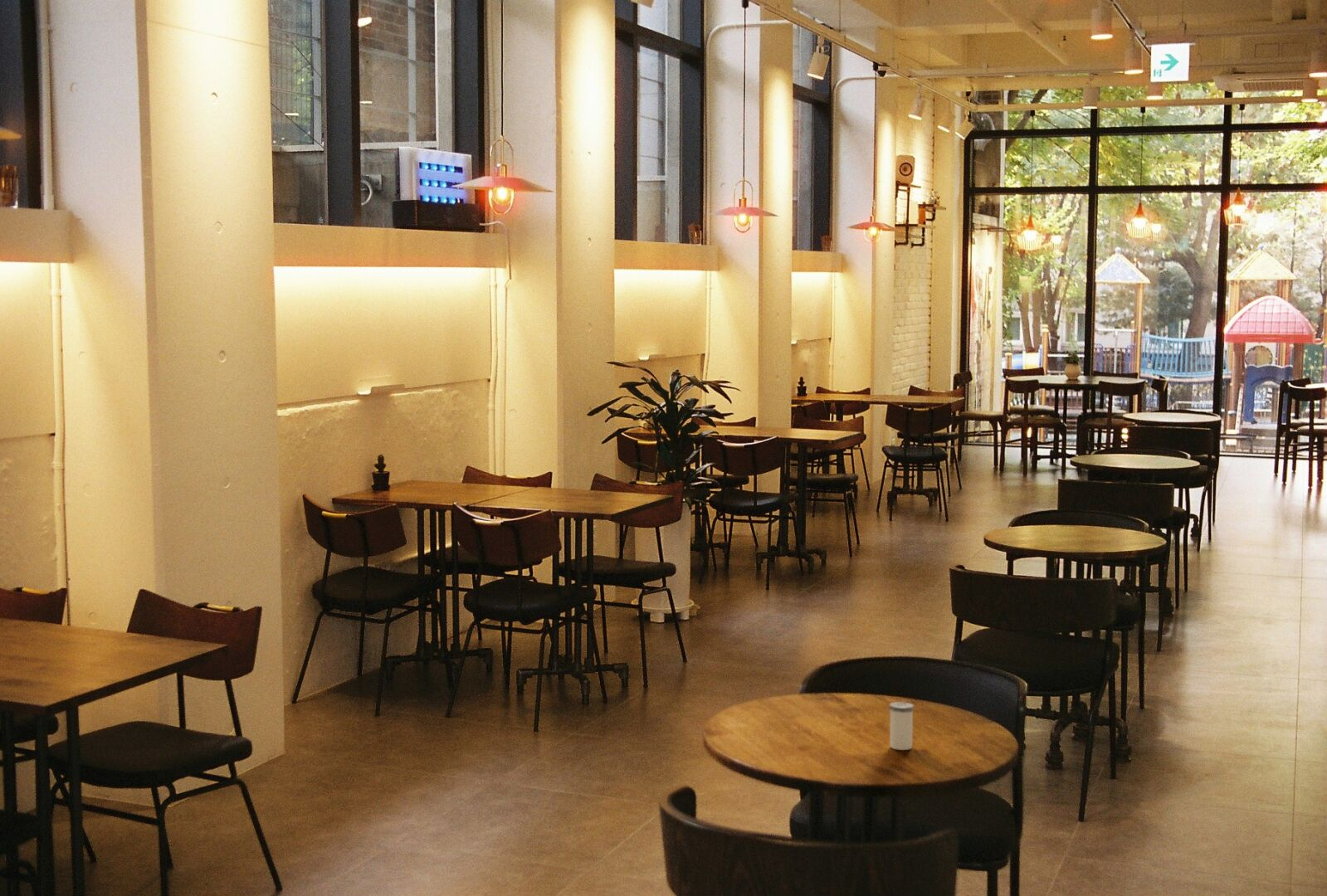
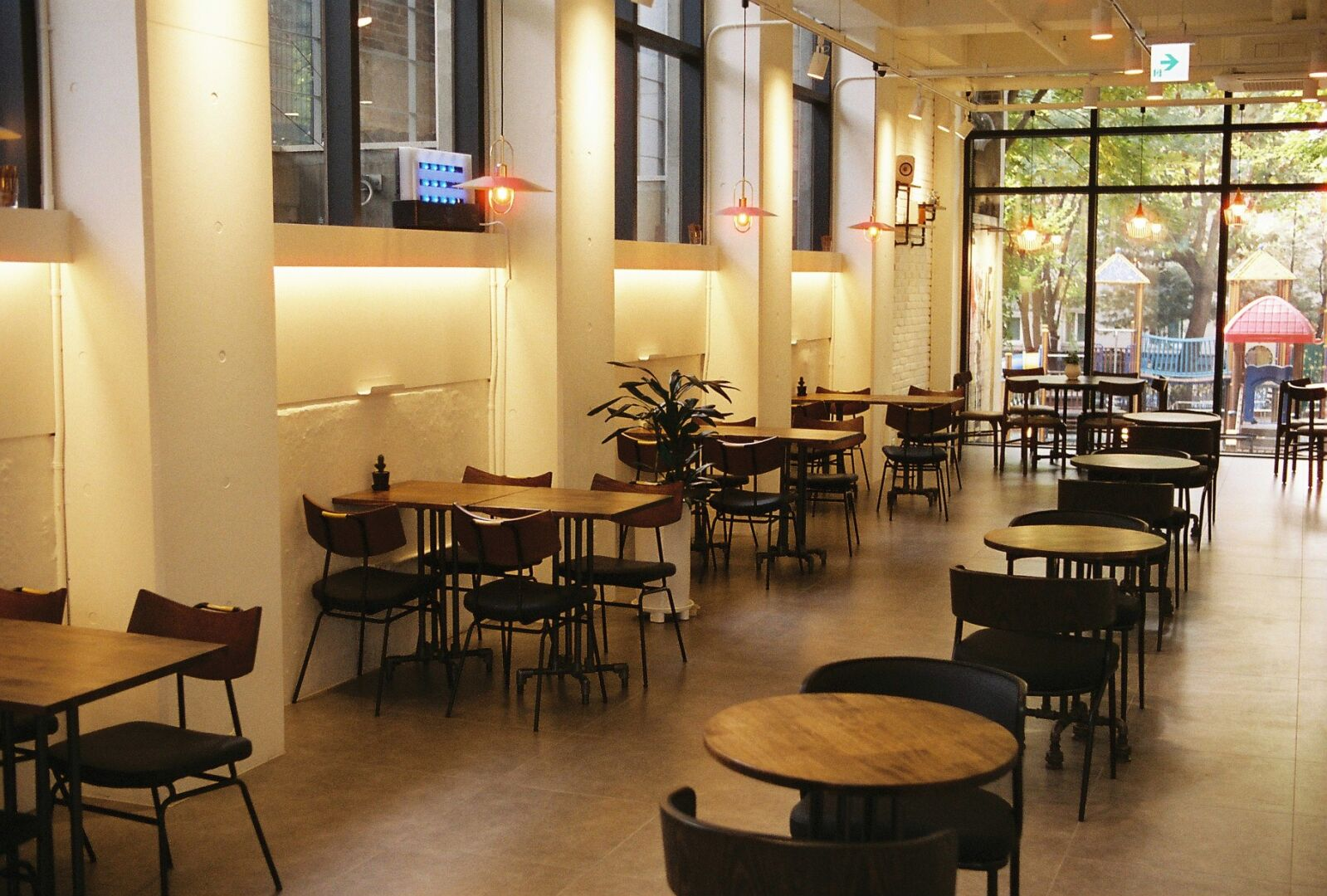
- salt shaker (900, 725)
